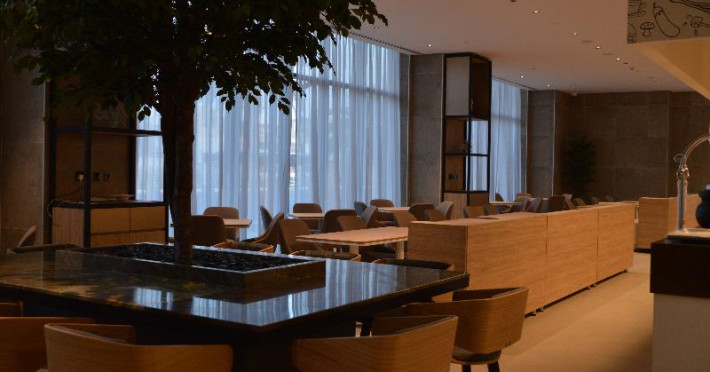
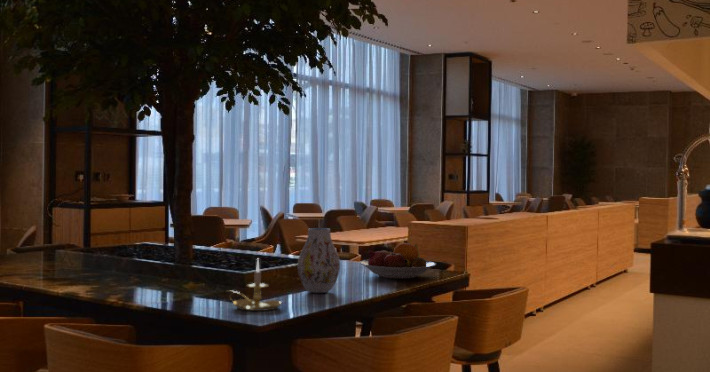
+ fruit bowl (397, 259)
+ vase (318, 260)
+ candle holder (254, 282)
